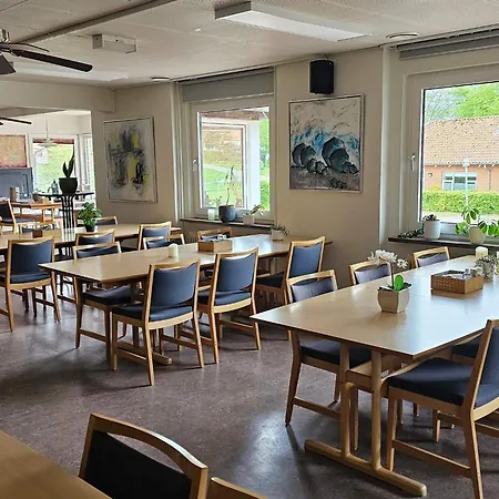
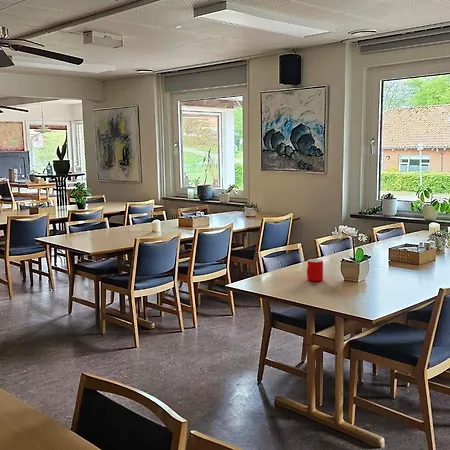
+ cup (313, 270)
